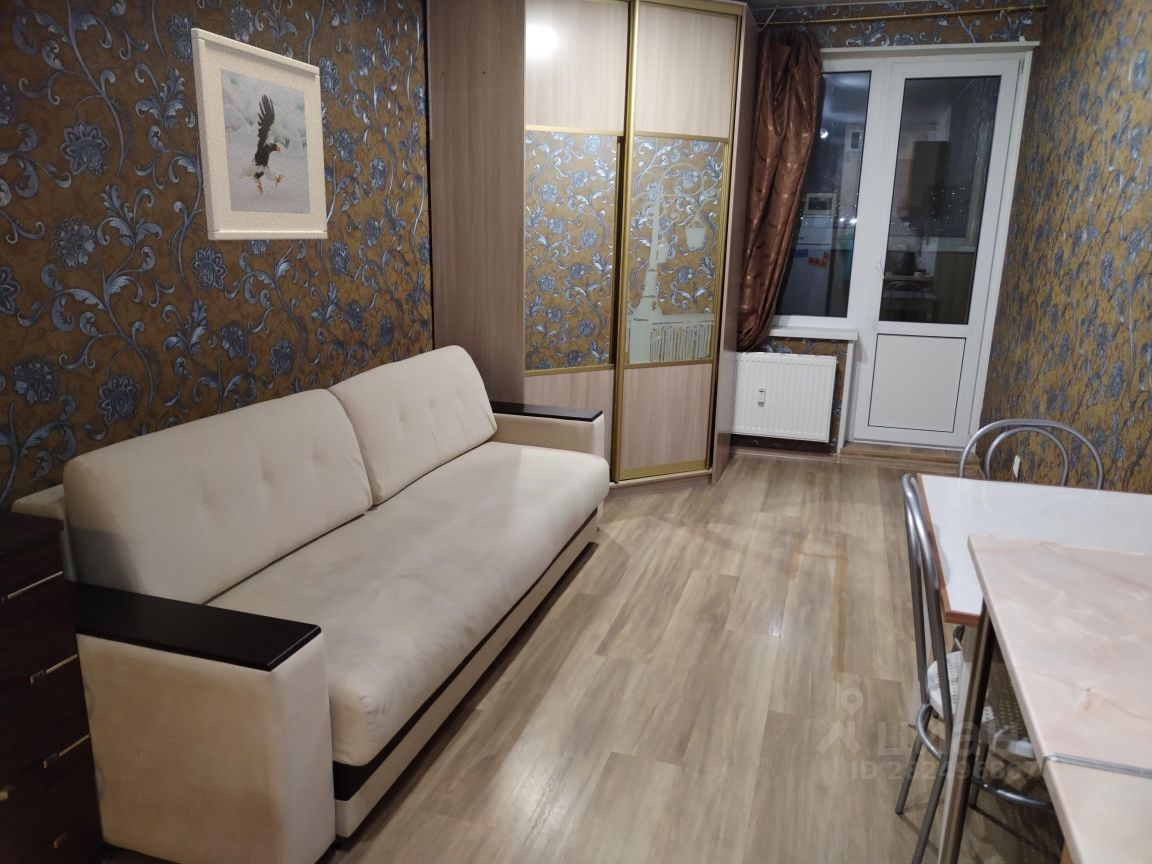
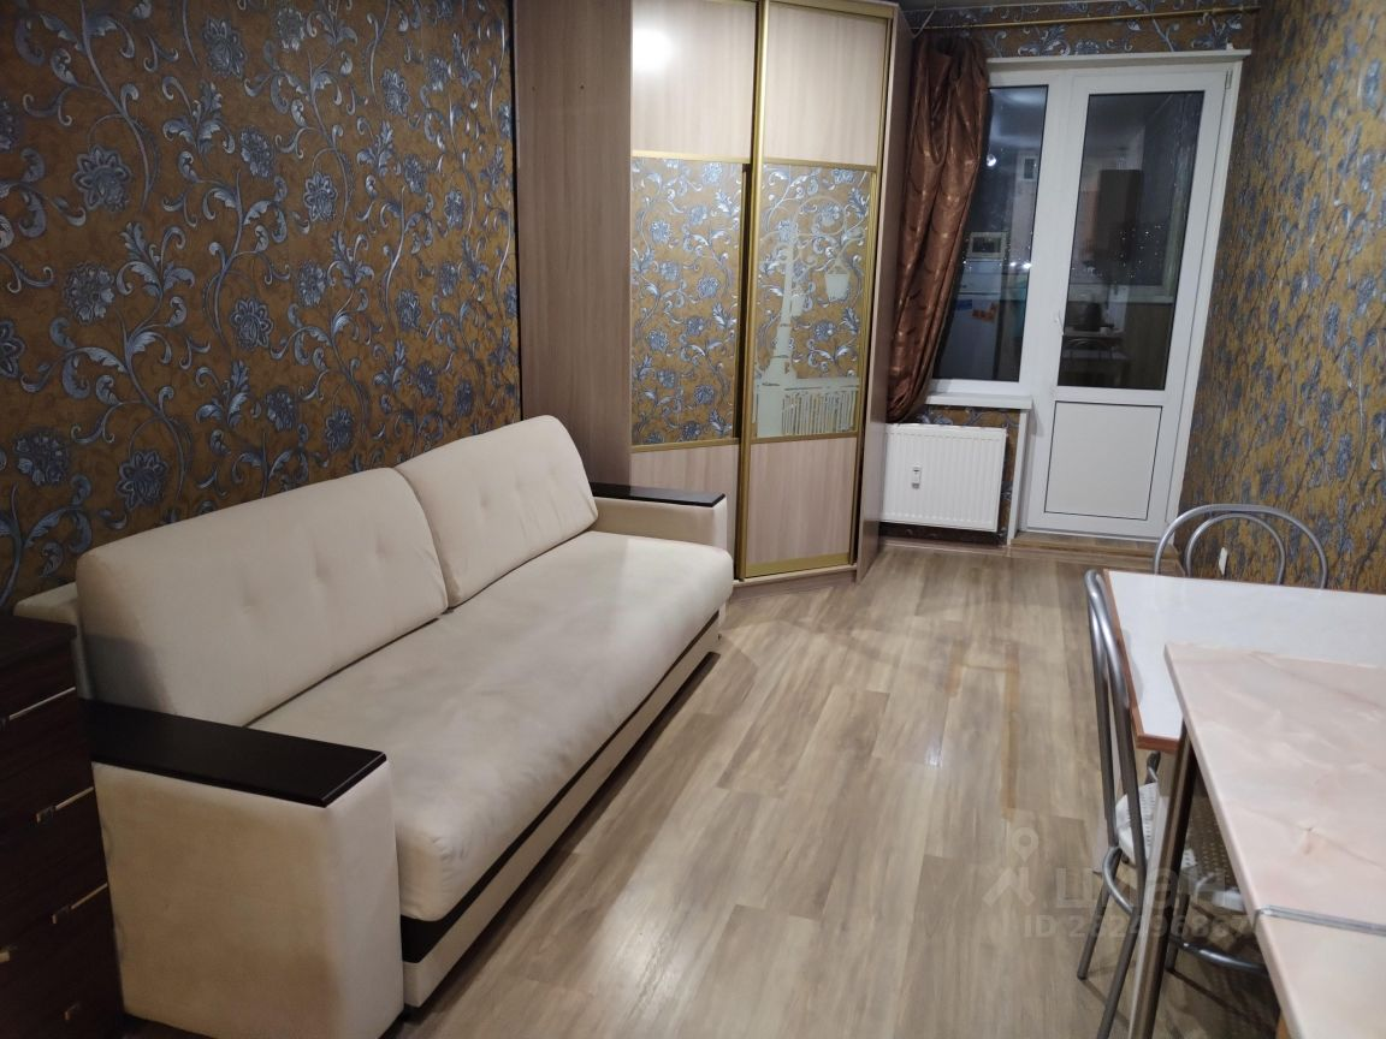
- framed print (267, 147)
